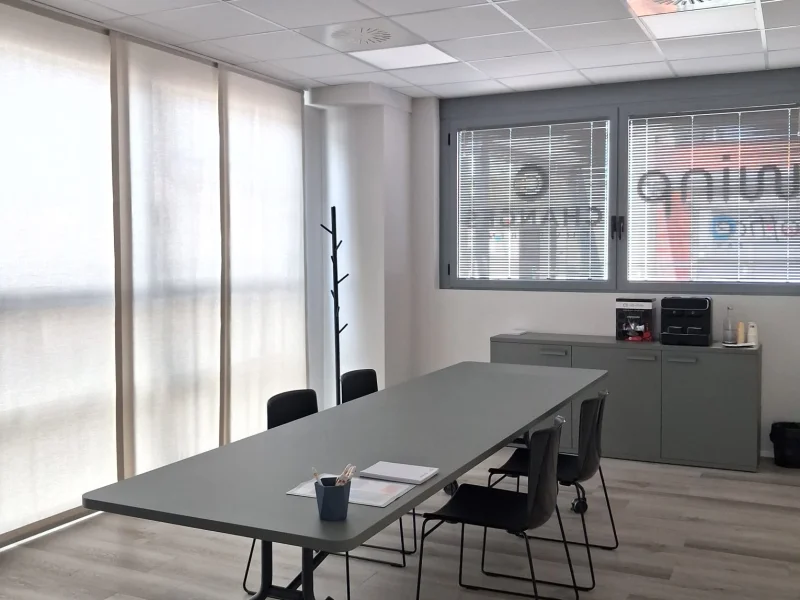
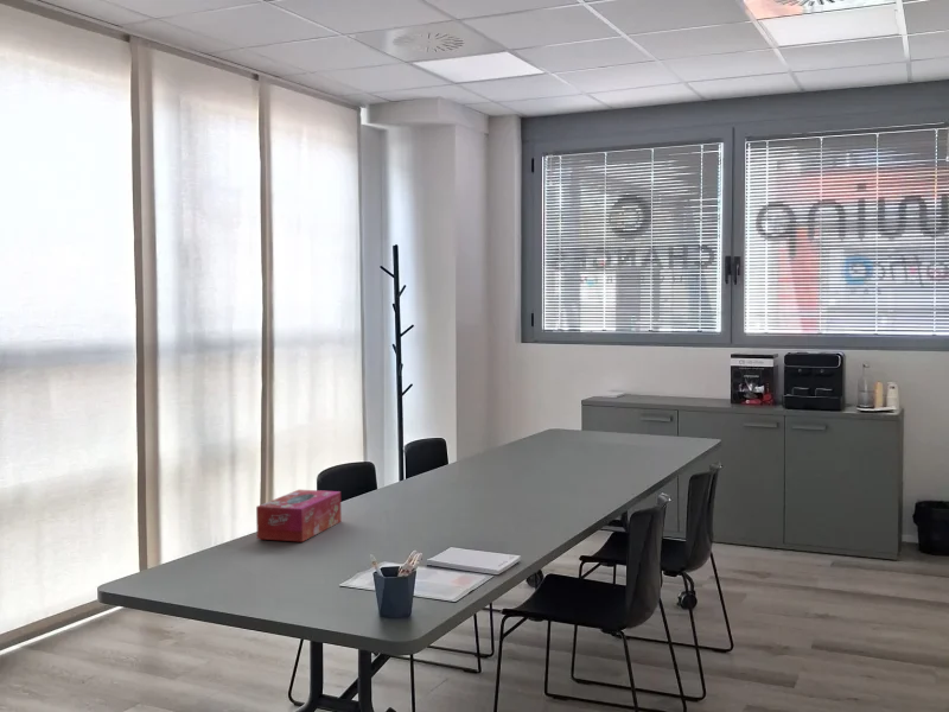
+ tissue box (300, 514)
